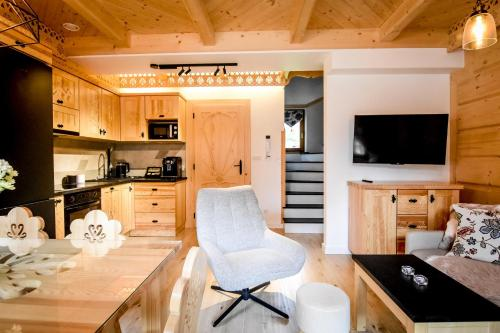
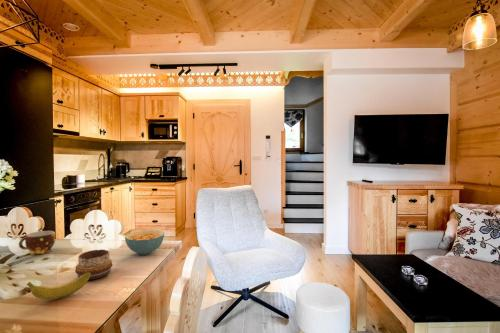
+ cup (39, 243)
+ decorative bowl (94, 264)
+ banana (60, 286)
+ cereal bowl (145, 243)
